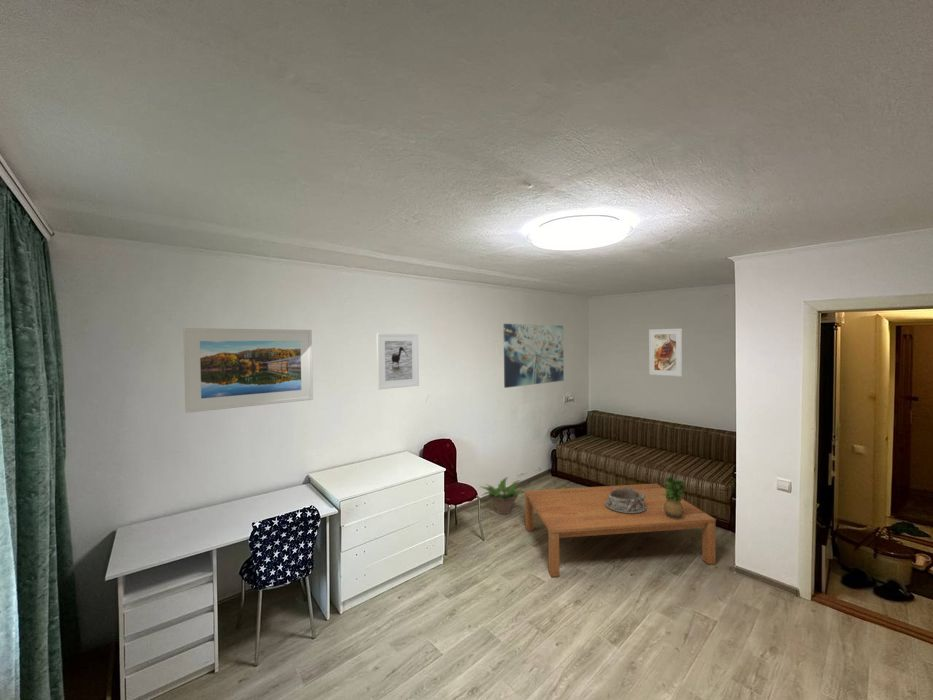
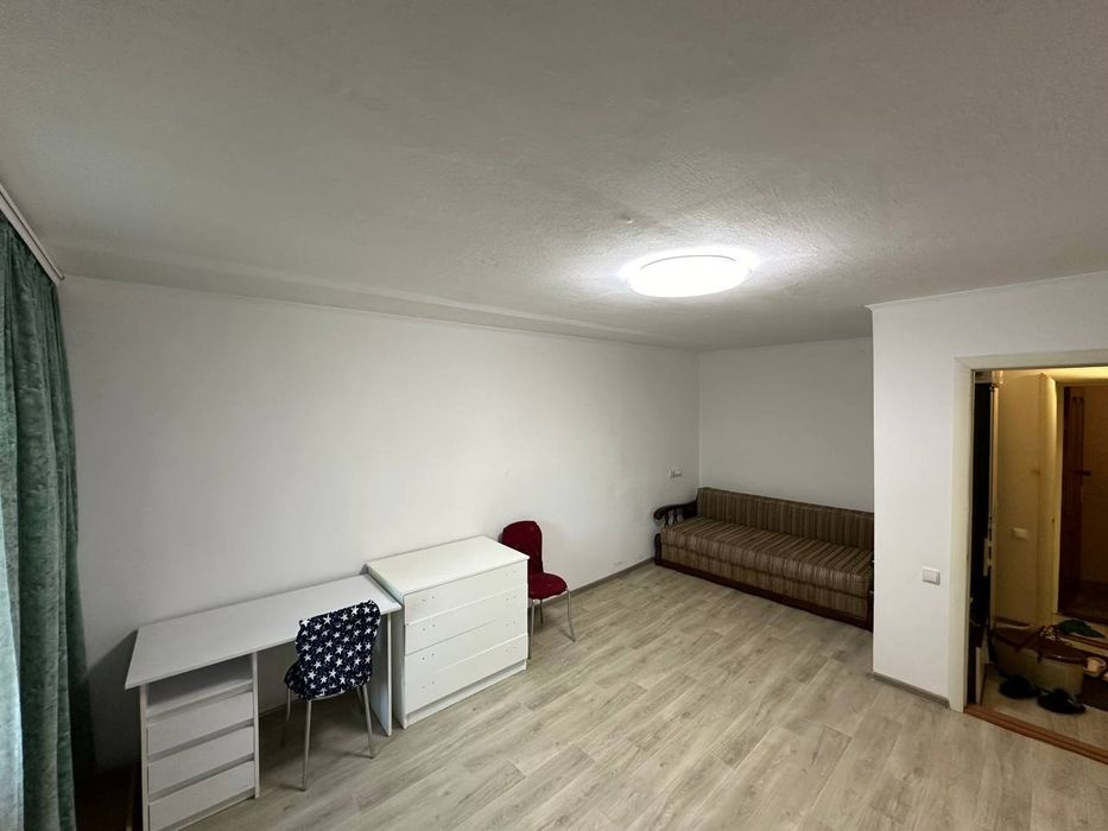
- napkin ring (626, 499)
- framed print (254, 367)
- coffee table (611, 524)
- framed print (398, 360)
- decorative plant (501, 498)
- wall art (535, 354)
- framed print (665, 352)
- potted plant (675, 496)
